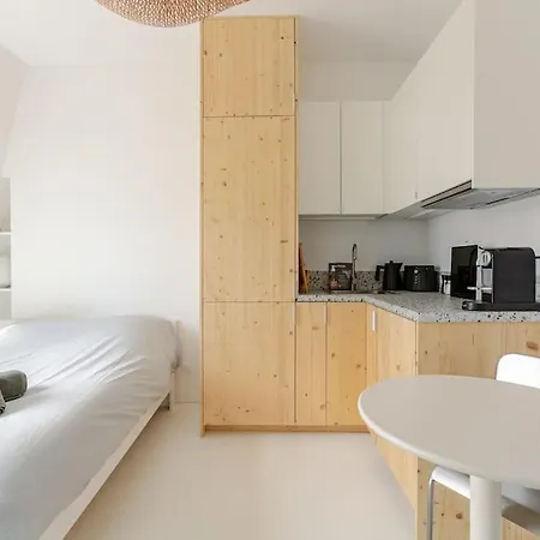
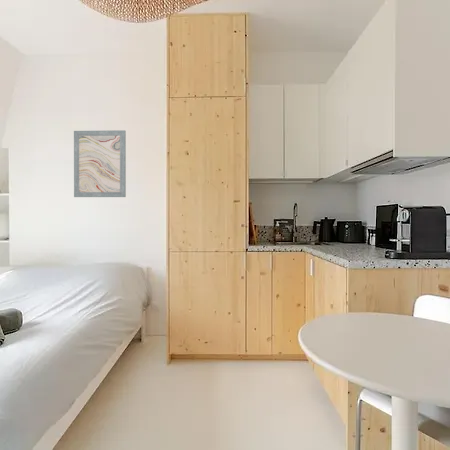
+ wall art (99, 164)
